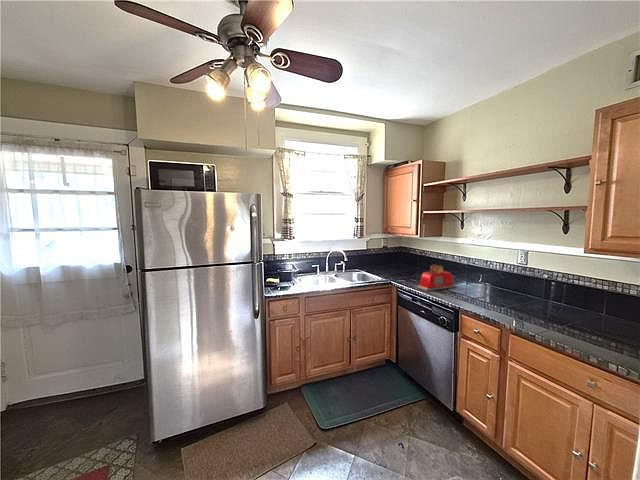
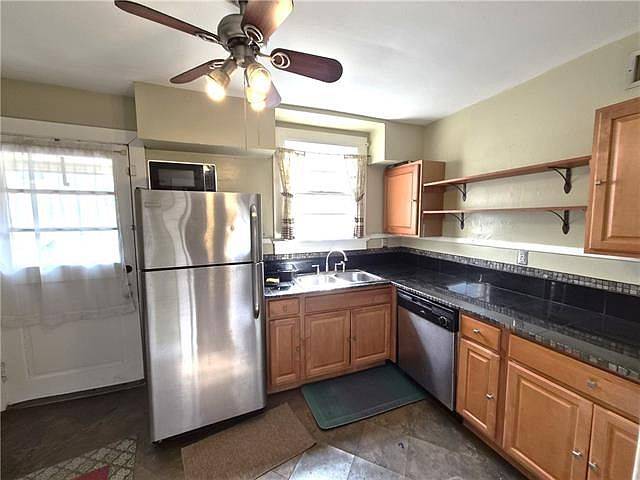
- toaster (436, 276)
